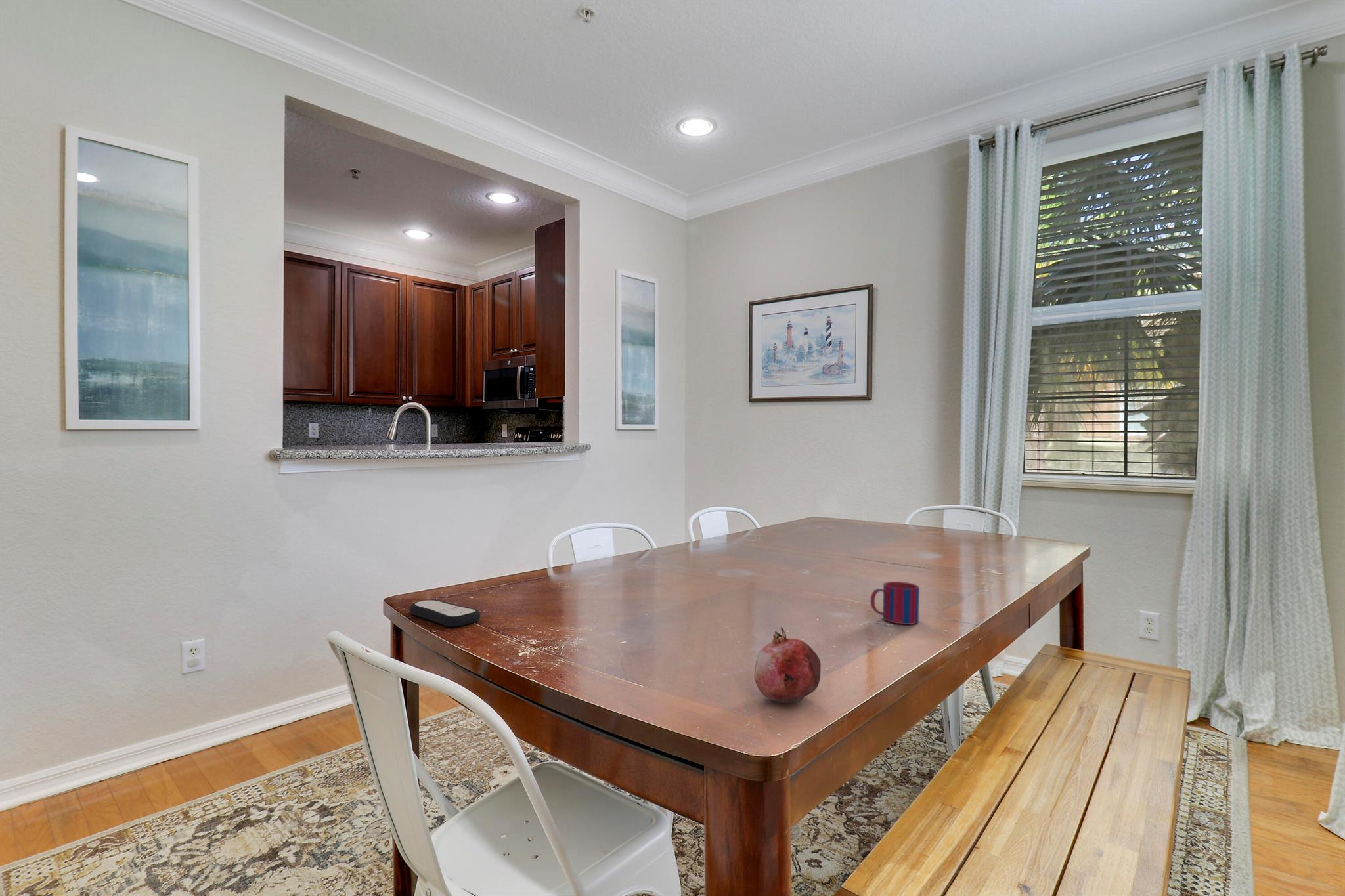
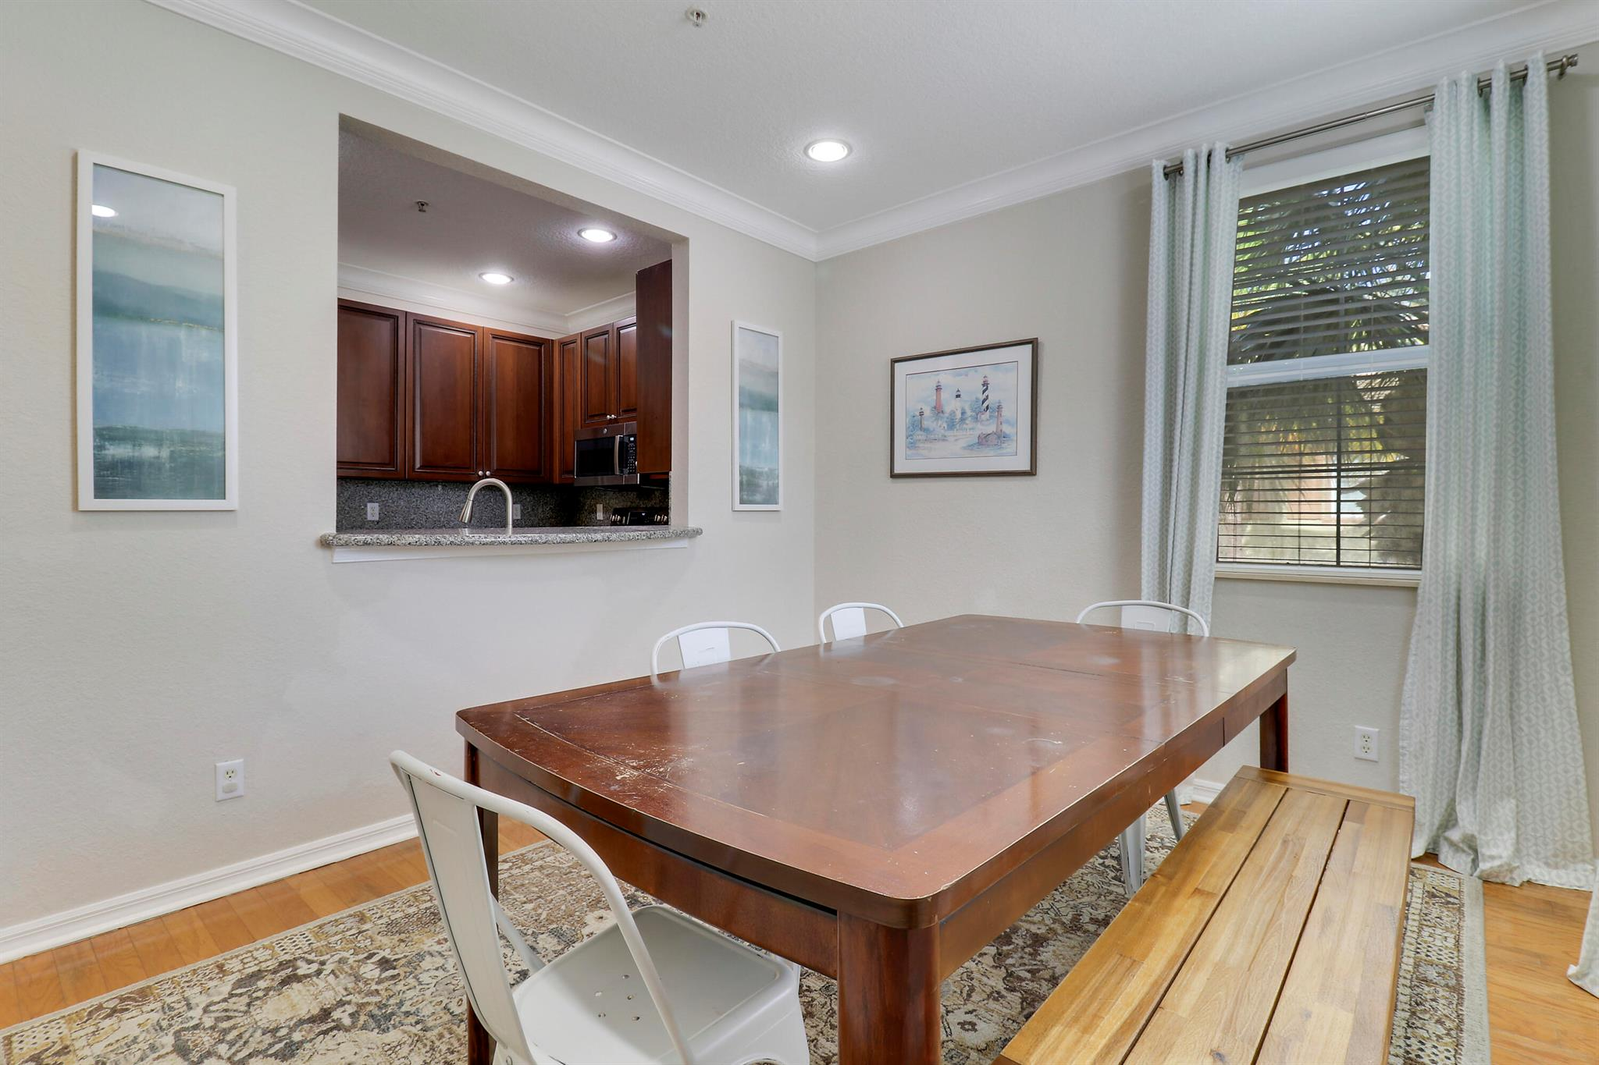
- mug (893, 603)
- fruit (787, 663)
- remote control (443, 612)
